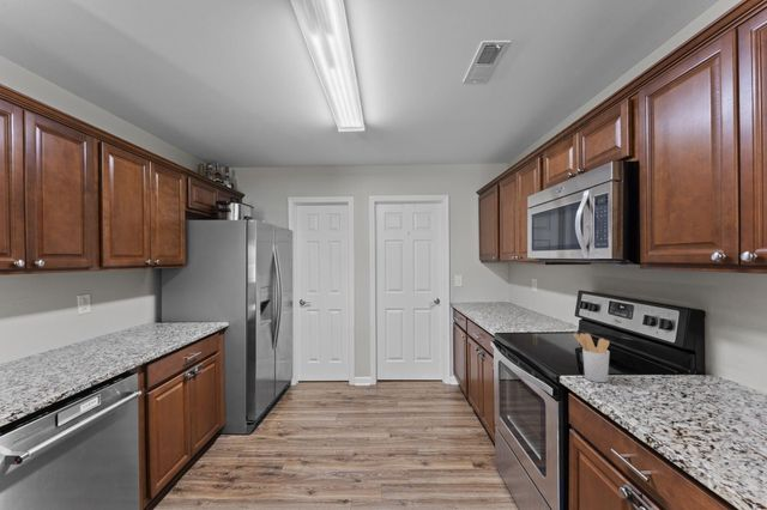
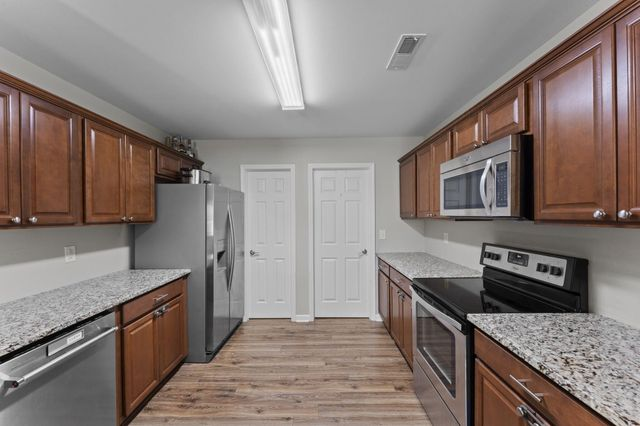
- utensil holder (591, 356)
